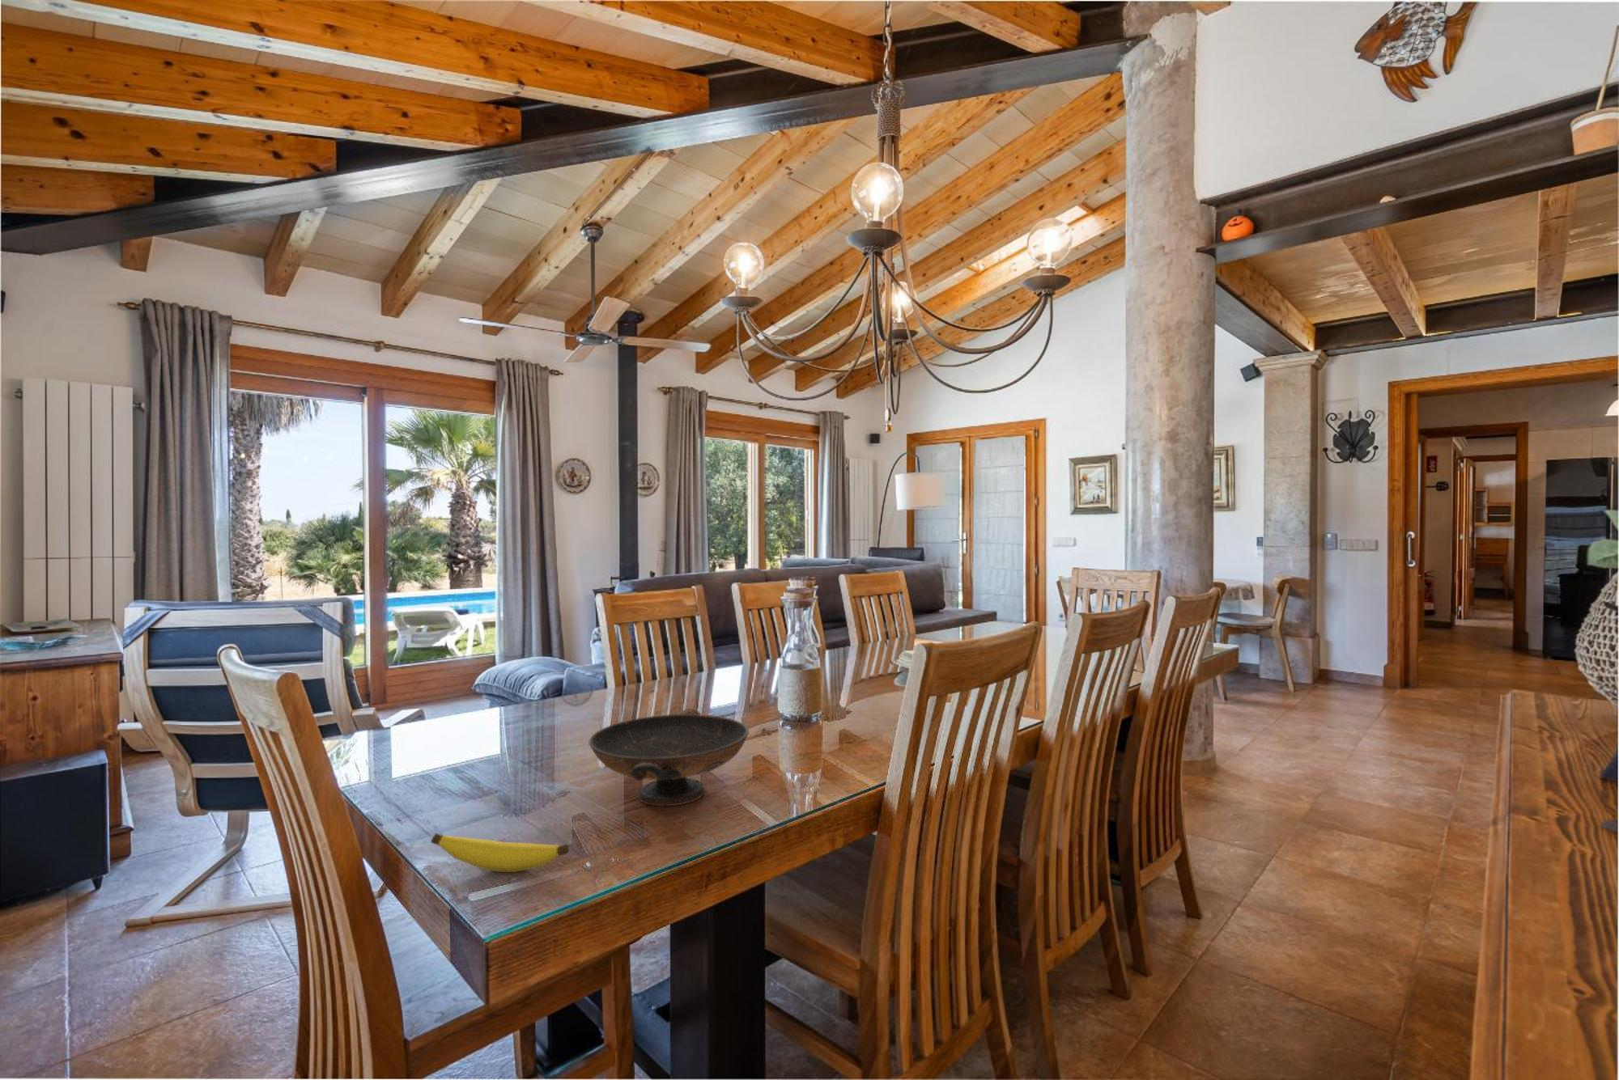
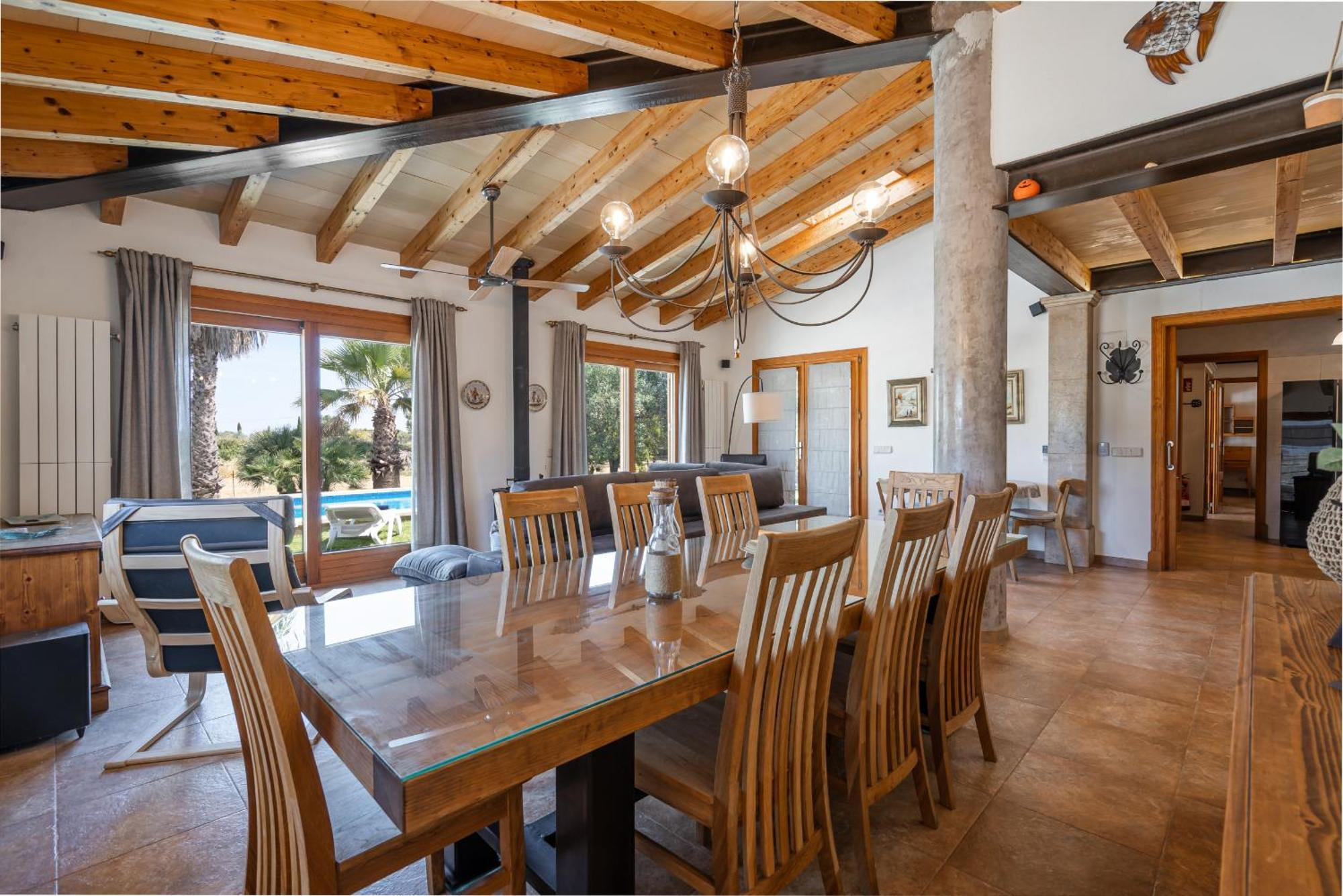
- banana (504, 850)
- decorative bowl (670, 763)
